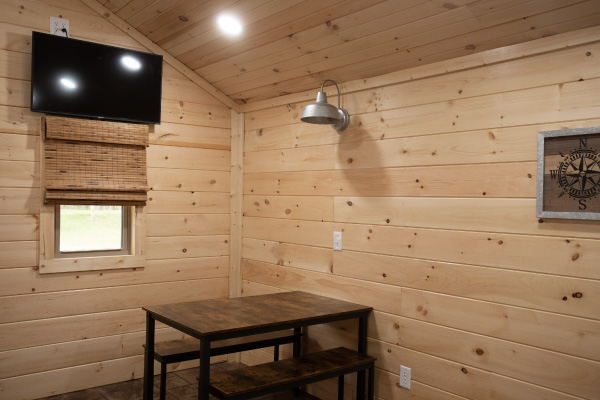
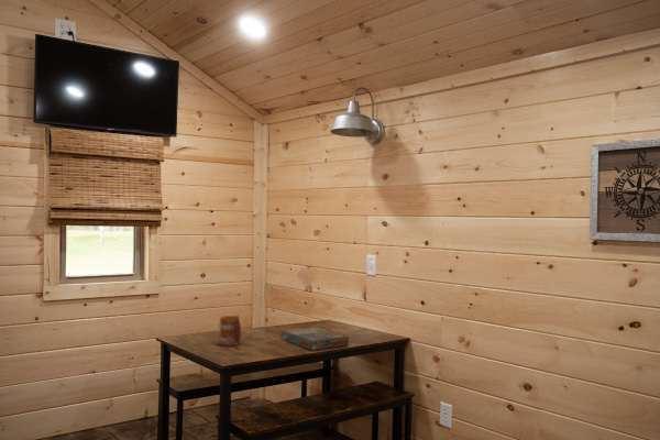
+ board game (314, 338)
+ mug (231, 328)
